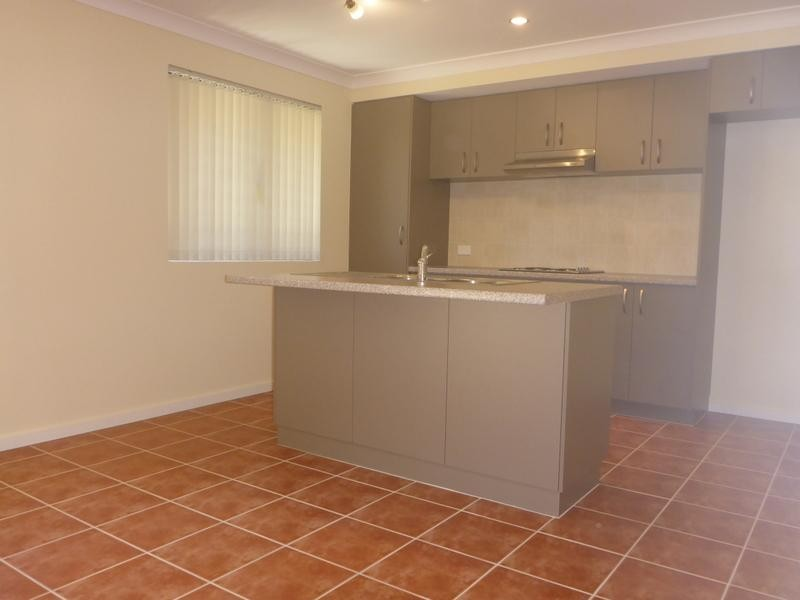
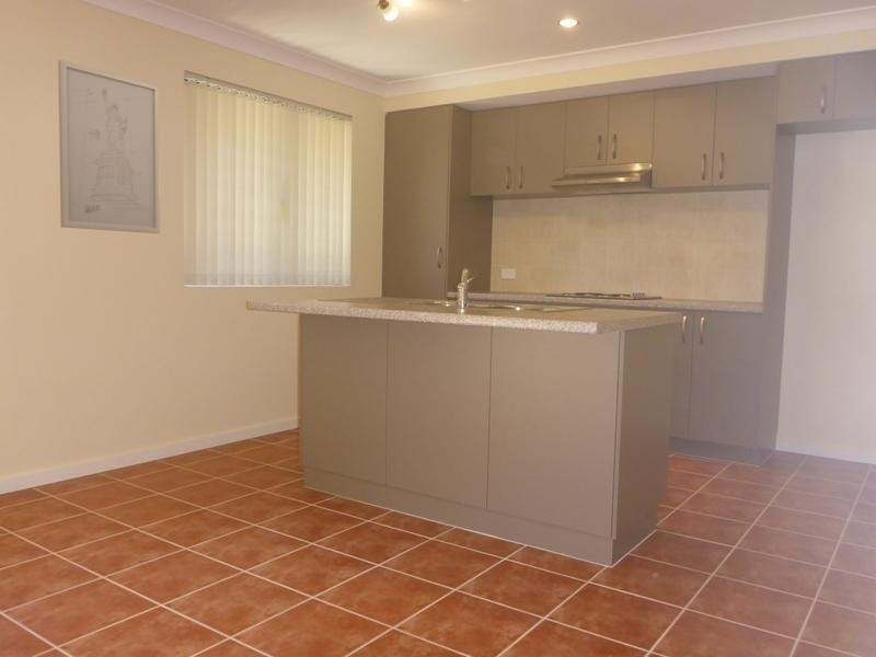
+ wall art (112, 152)
